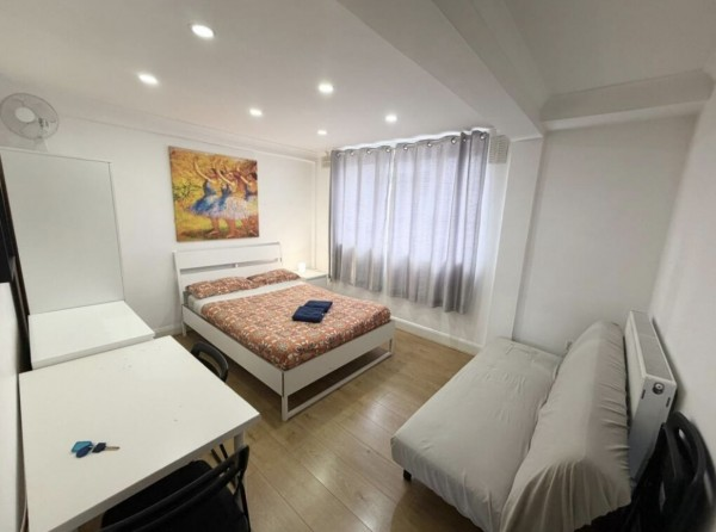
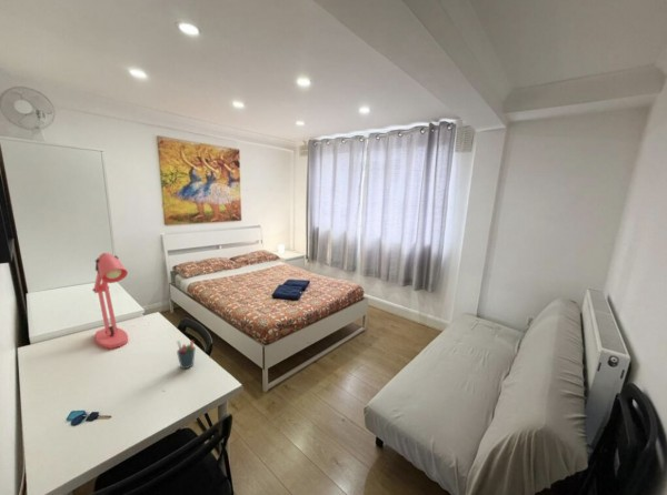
+ desk lamp (107, 296)
+ pen holder (186, 353)
